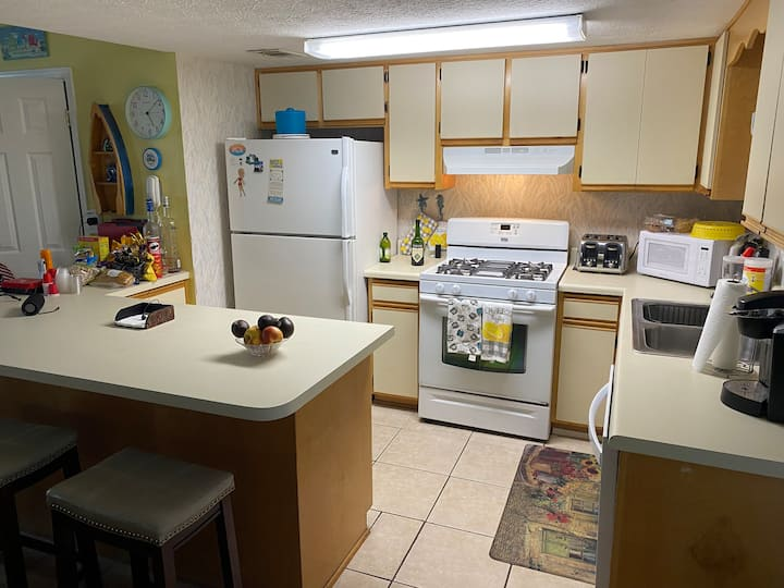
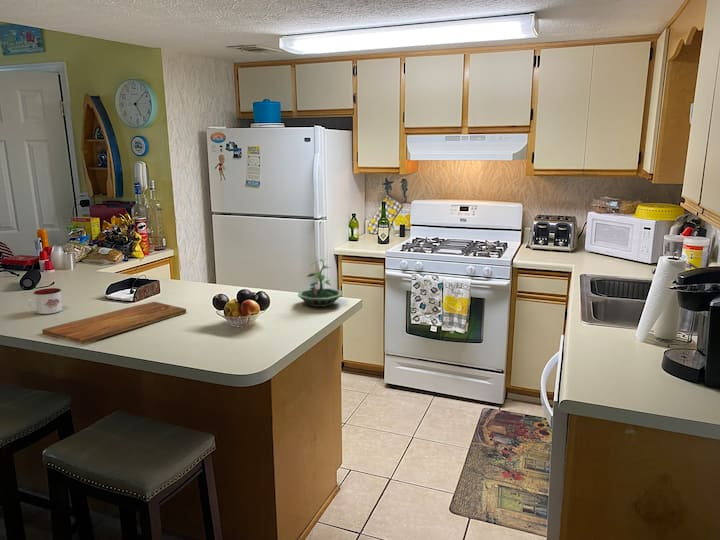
+ terrarium (321, 268)
+ cutting board (120, 320)
+ mug (45, 301)
